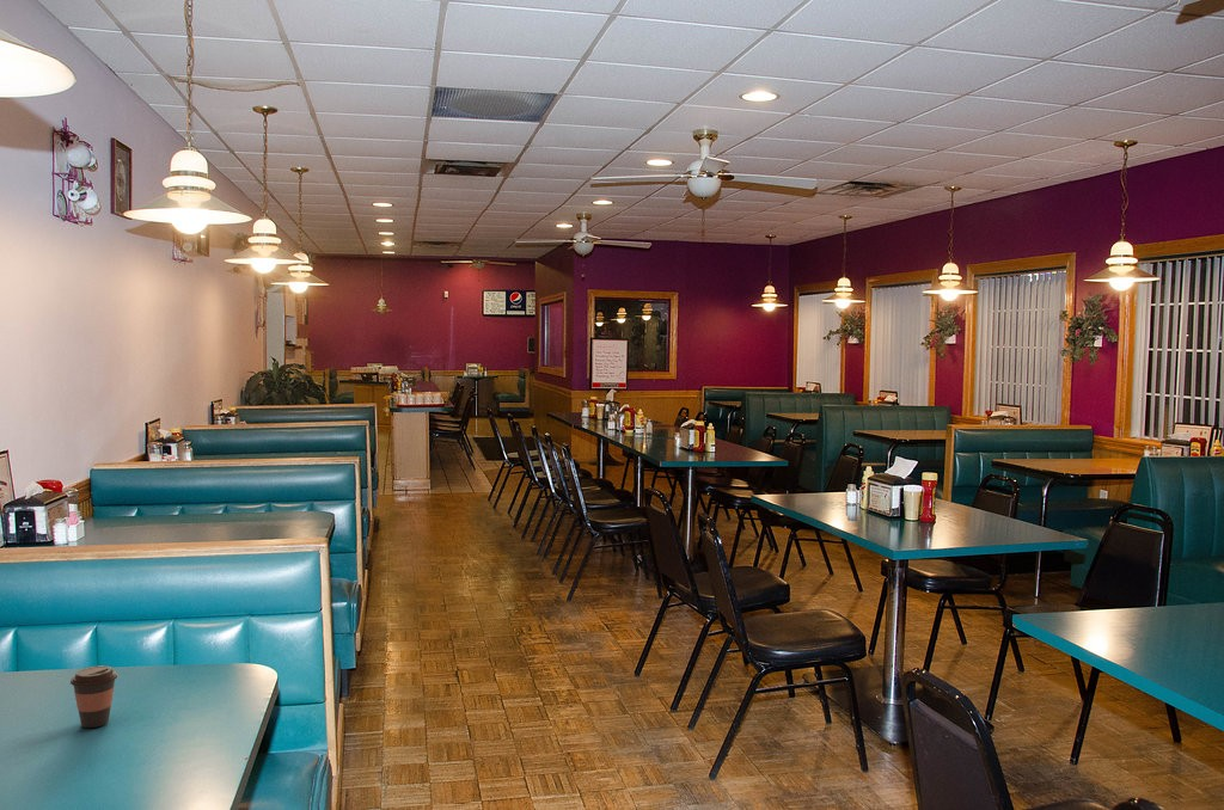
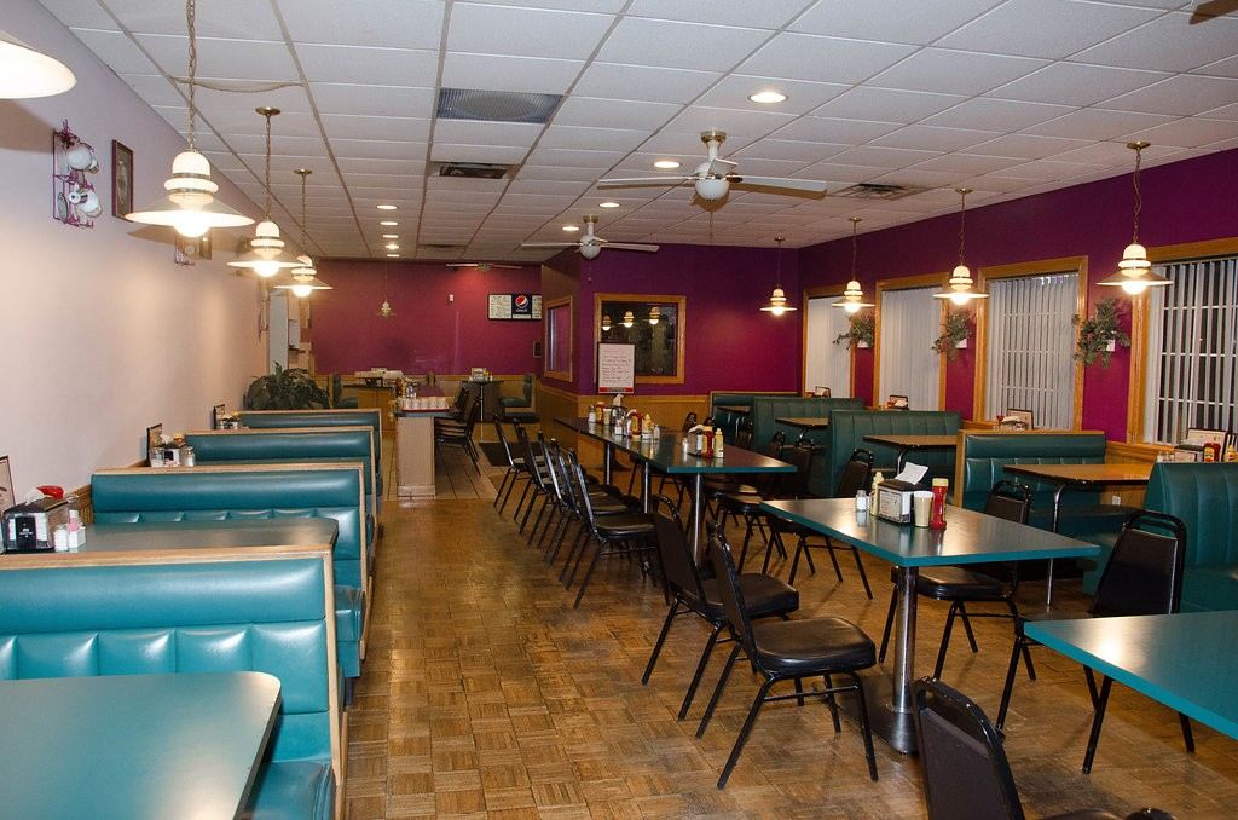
- coffee cup (94, 697)
